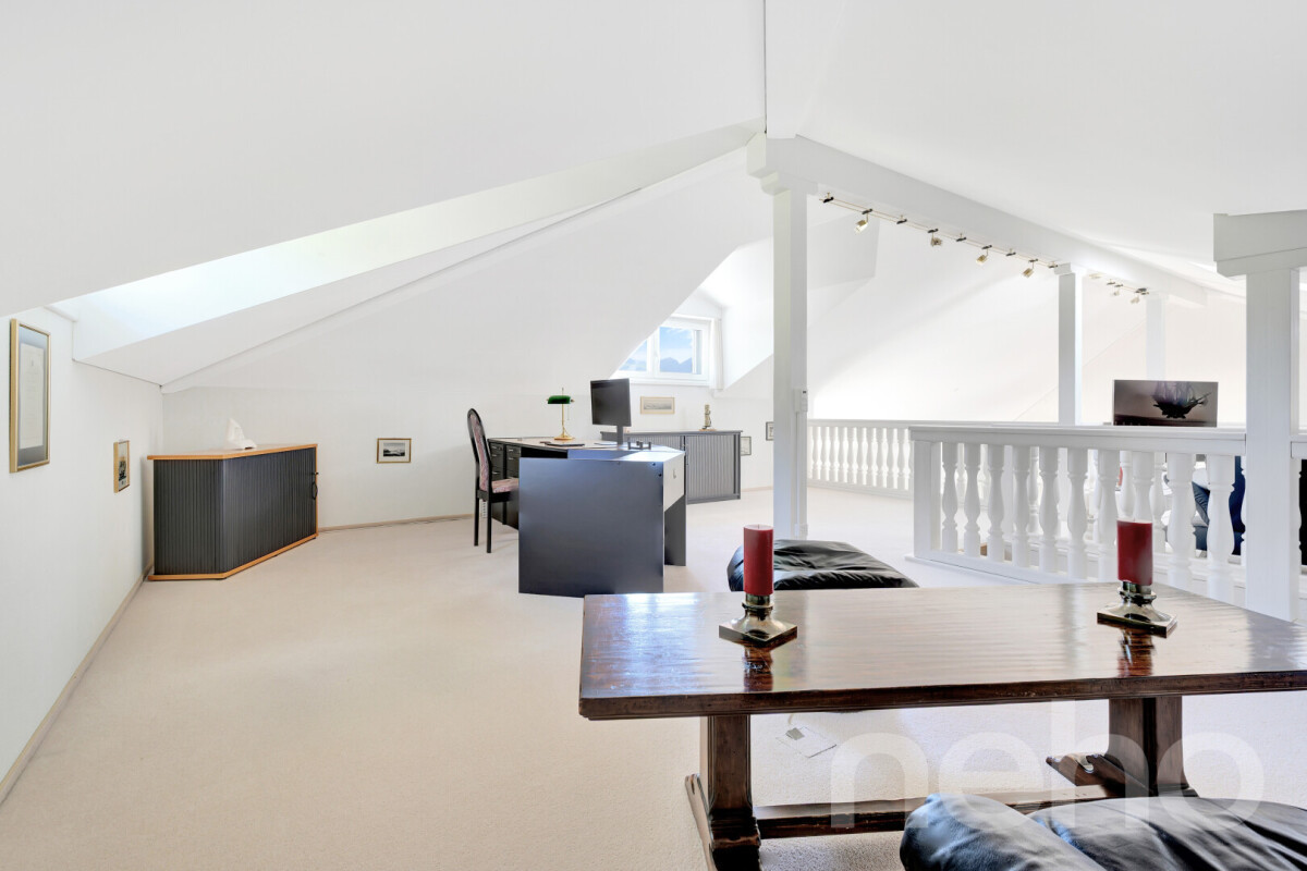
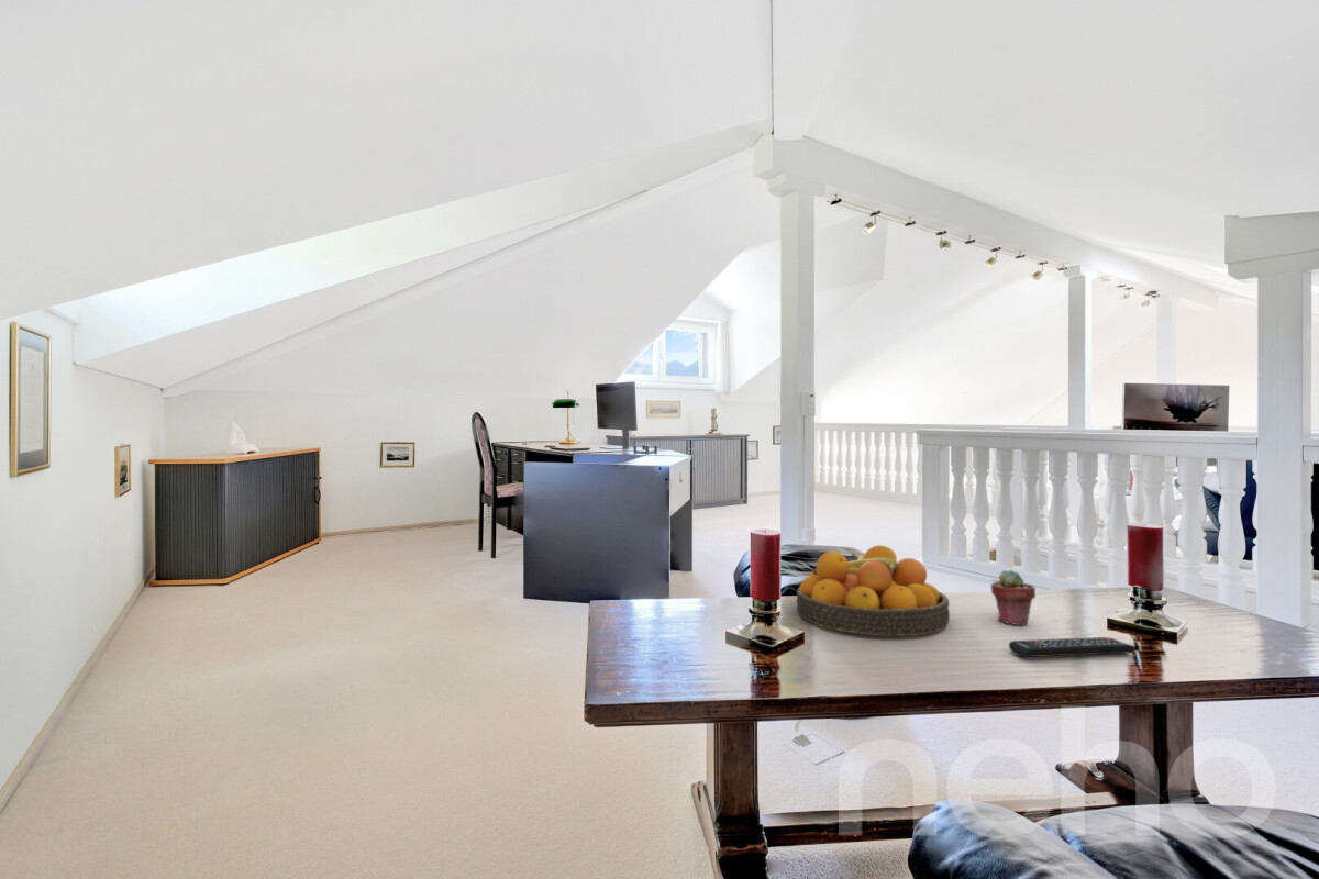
+ fruit bowl (869, 582)
+ potted succulent (1012, 596)
+ remote control (1071, 647)
